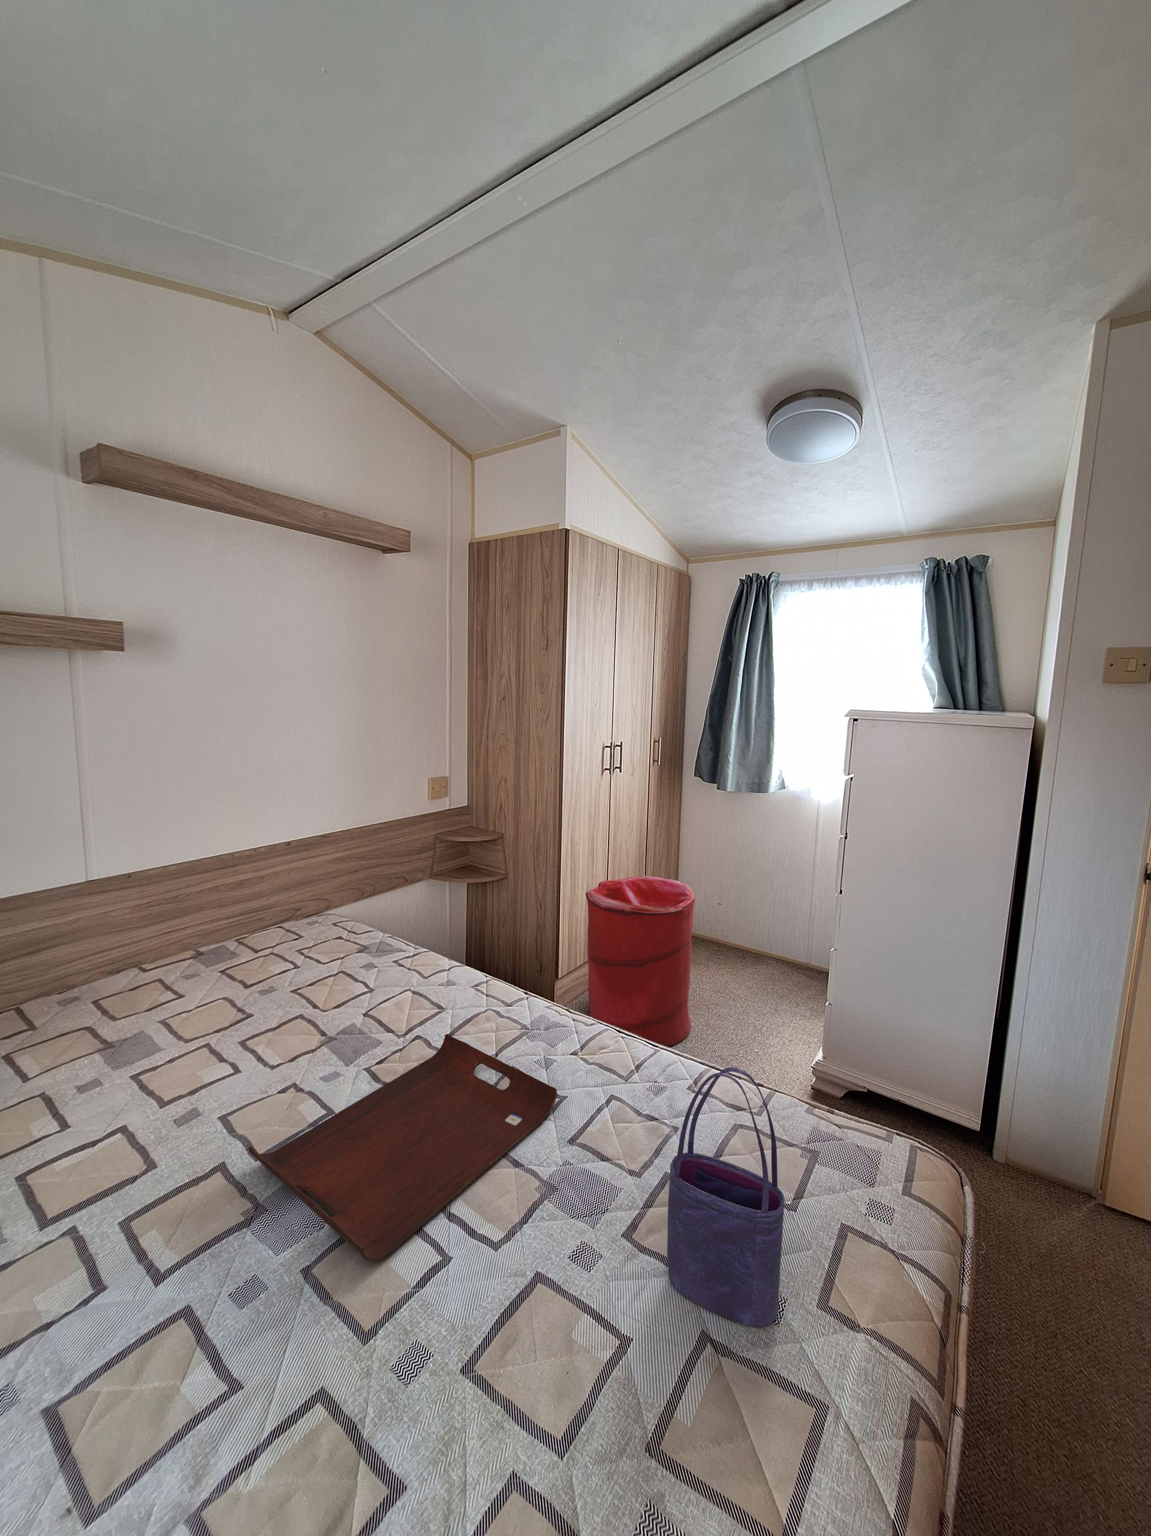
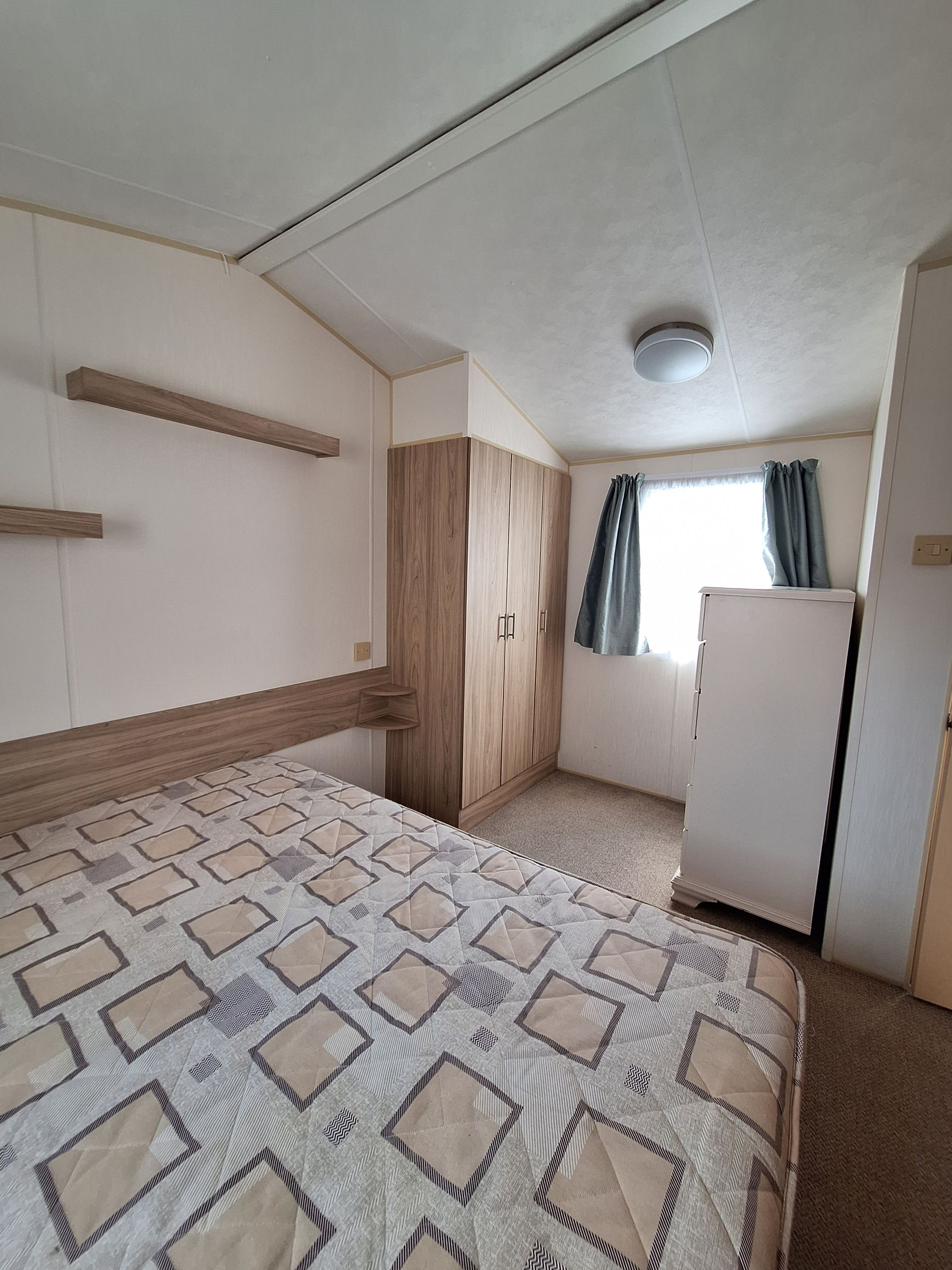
- laundry hamper (638, 954)
- tote bag (725, 1184)
- serving tray (415, 1126)
